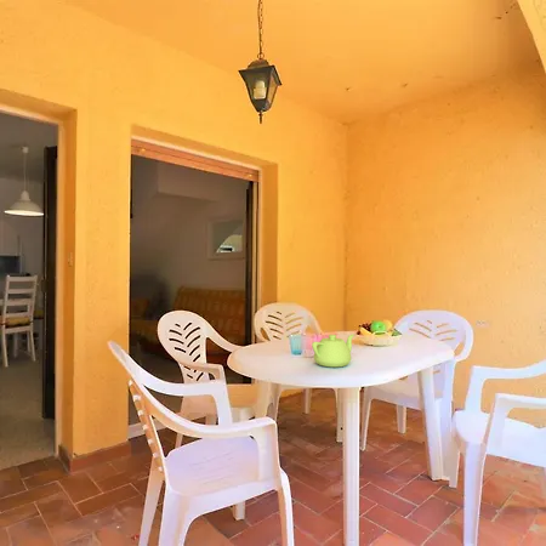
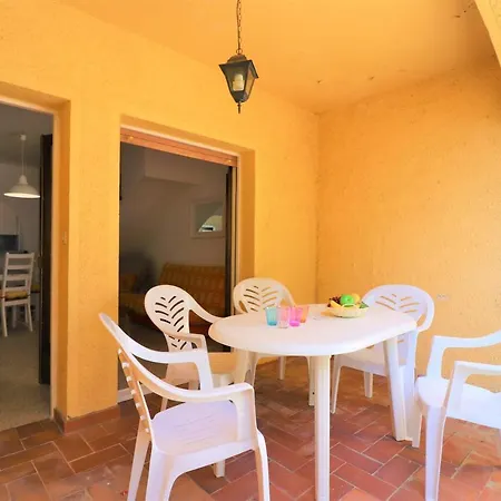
- teapot (334, 348)
